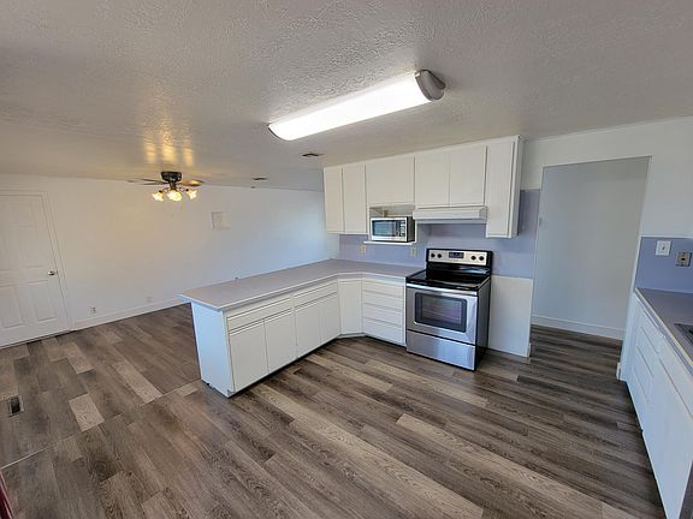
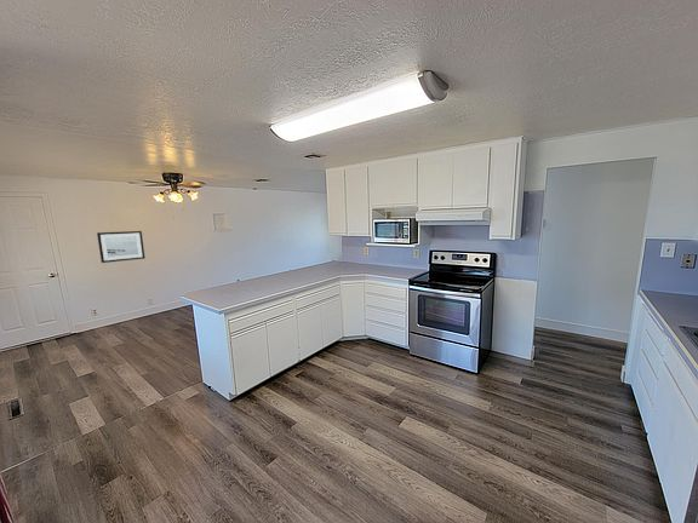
+ wall art (121, 246)
